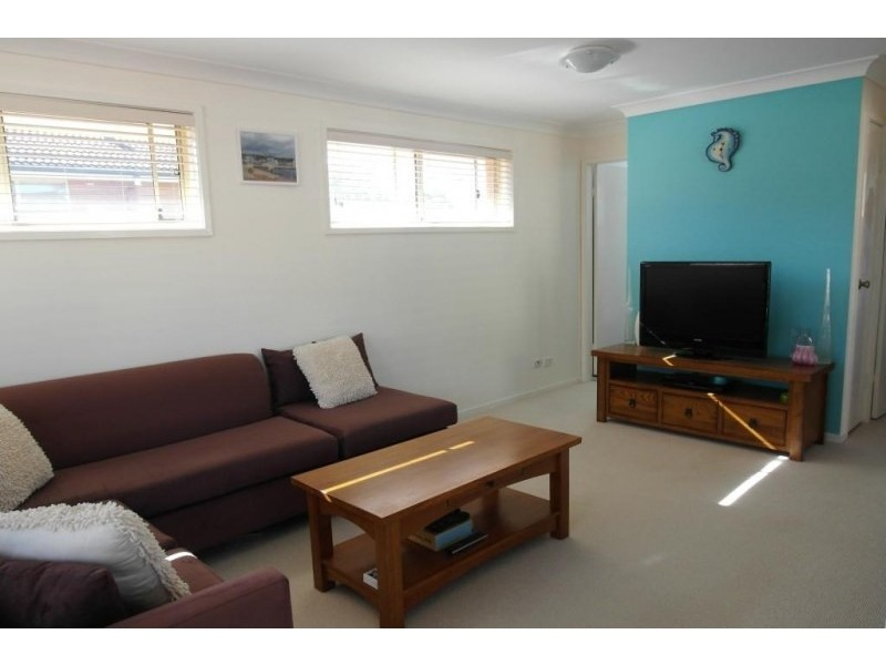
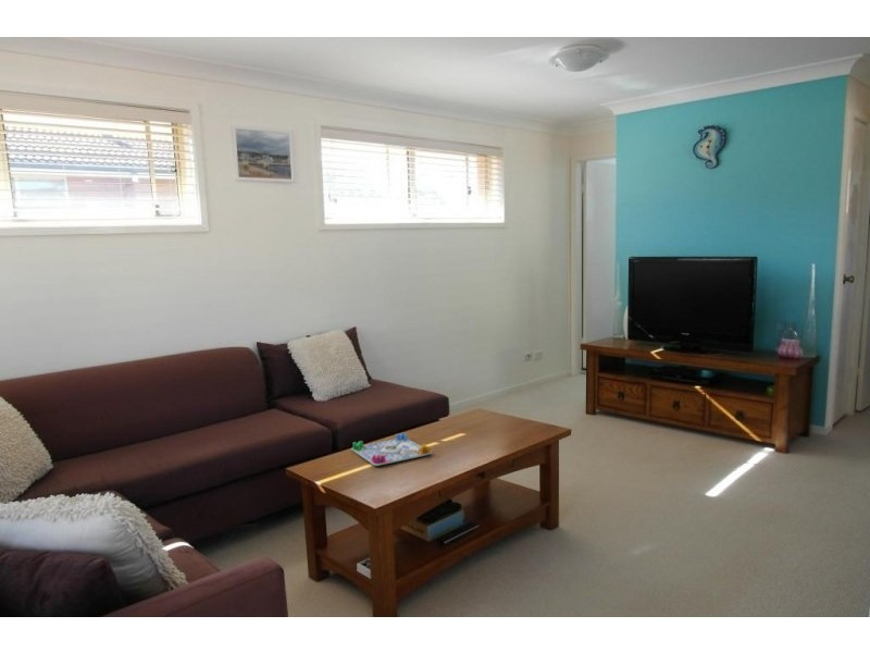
+ board game (390, 447)
